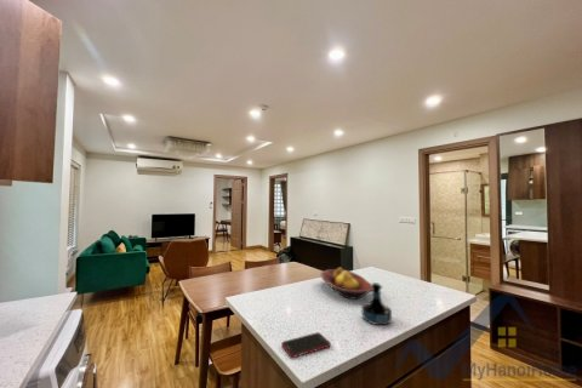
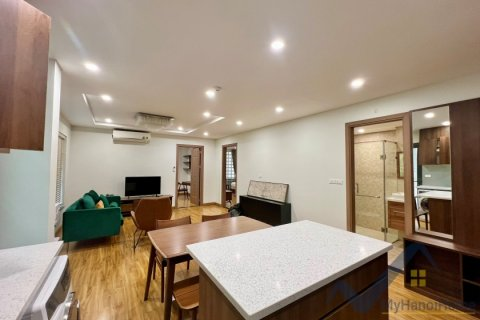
- tequila bottle (376, 301)
- cell phone (306, 344)
- fruit bowl (344, 280)
